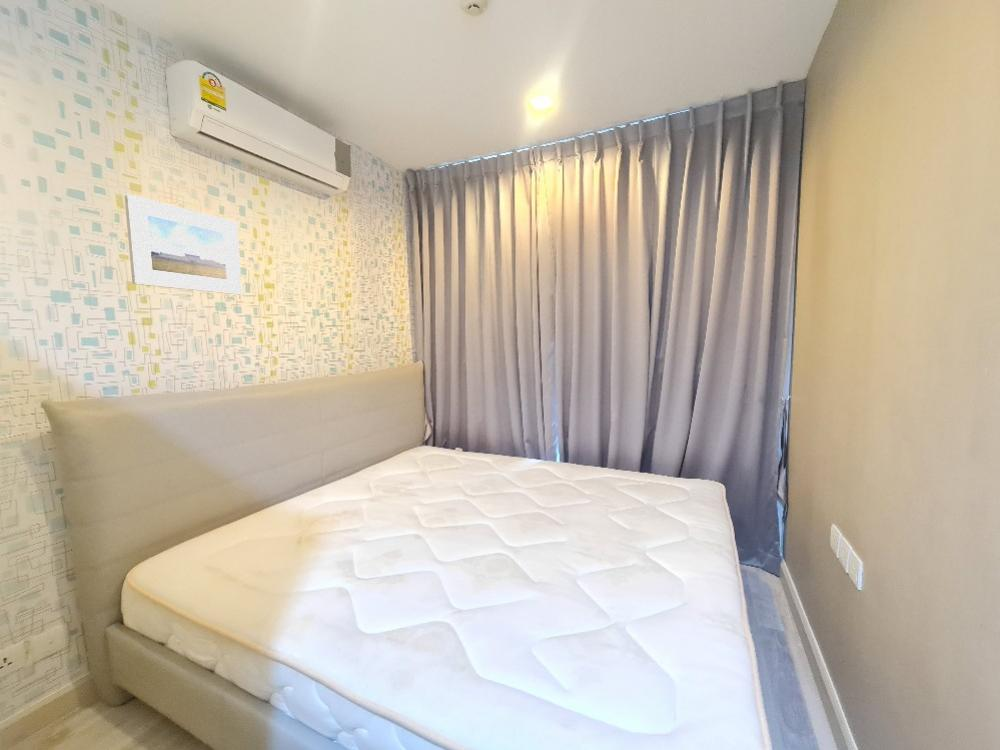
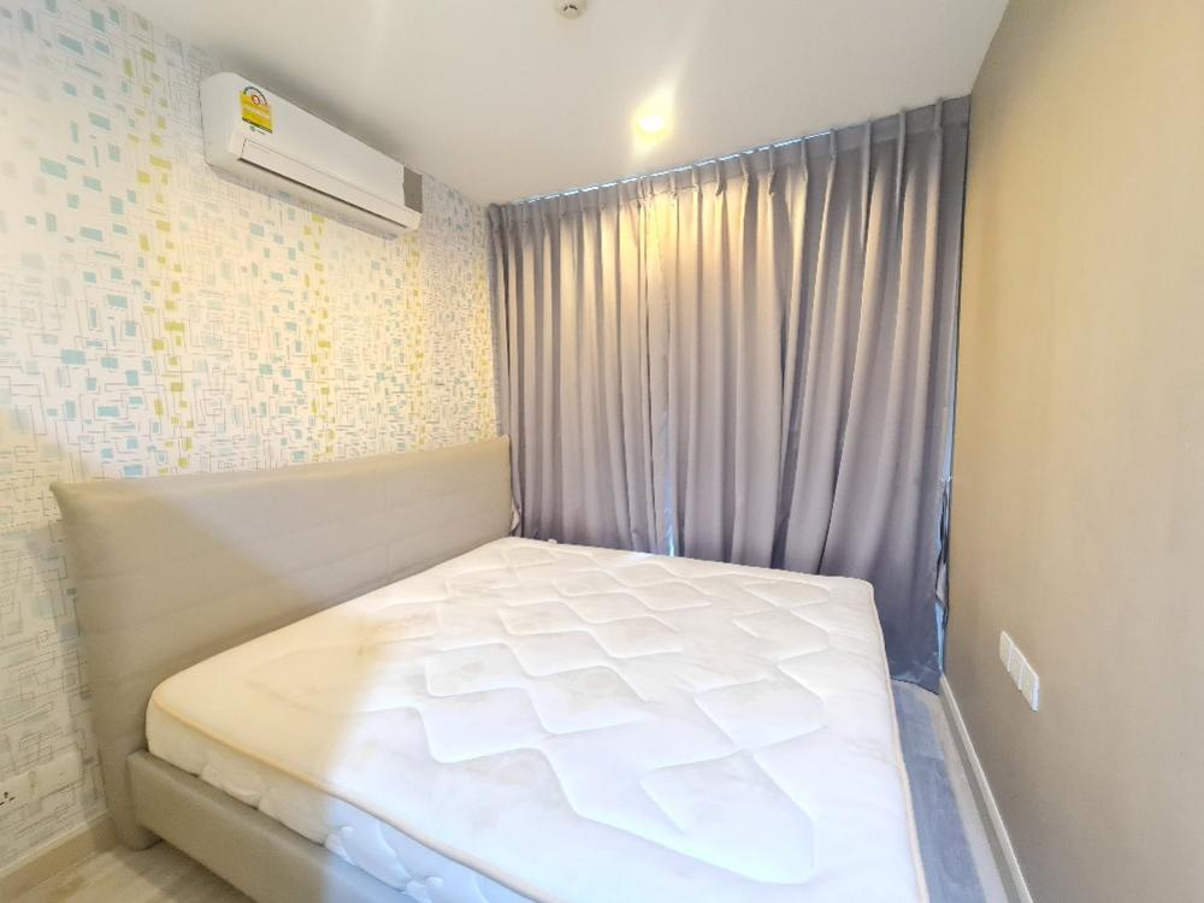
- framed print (189, 250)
